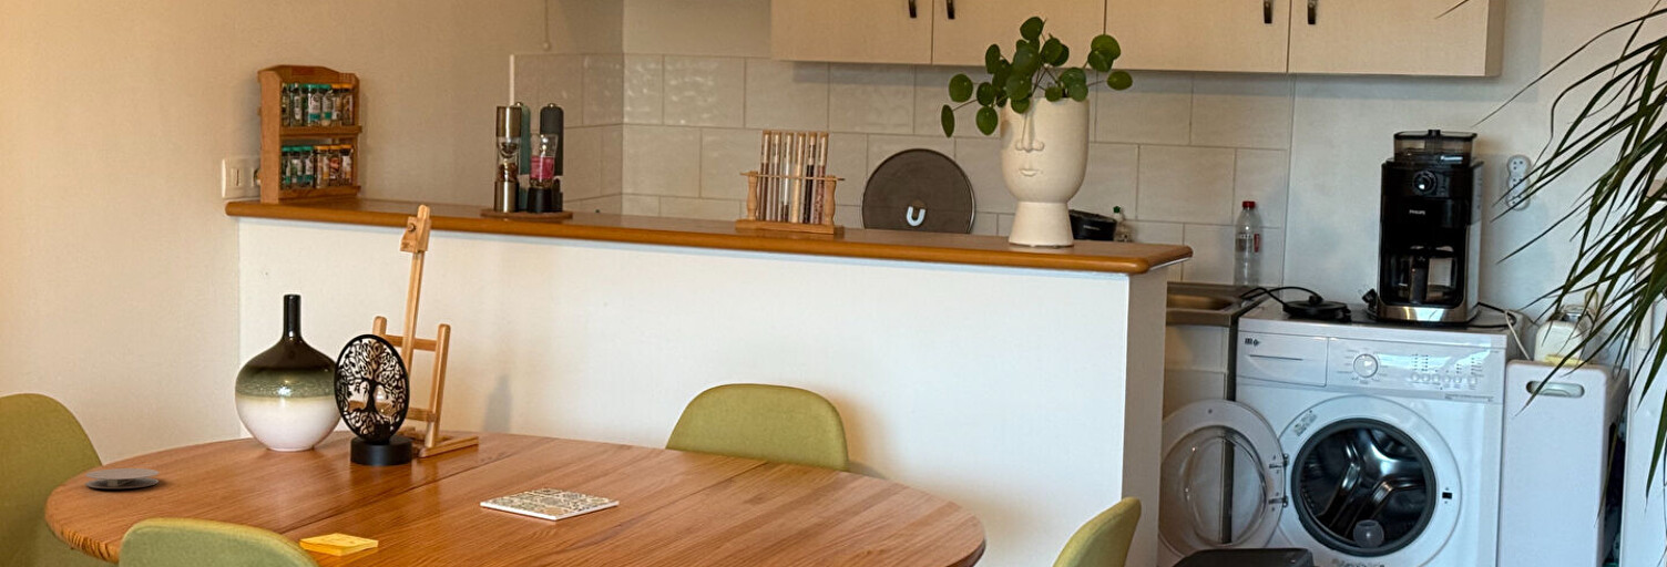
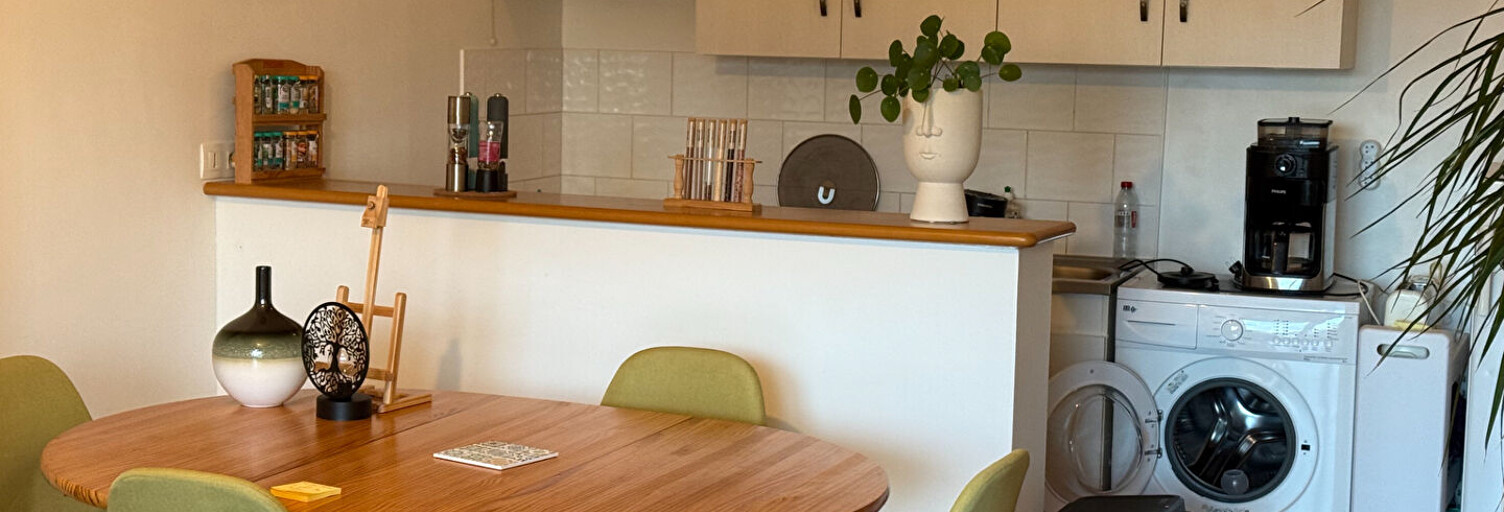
- coaster (122, 477)
